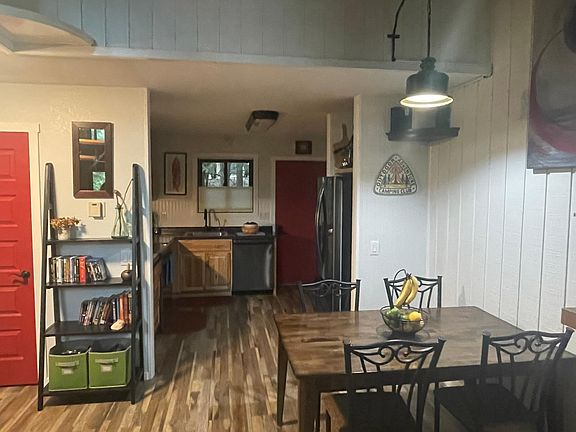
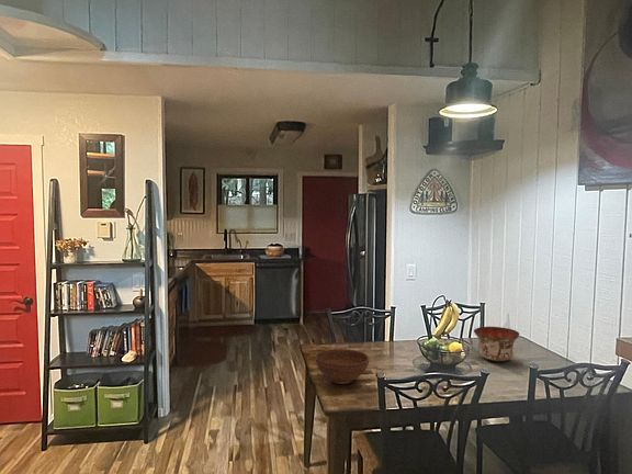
+ bowl (341, 369)
+ bowl (495, 345)
